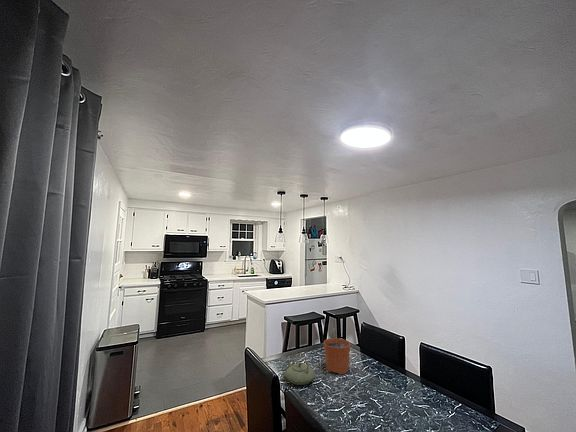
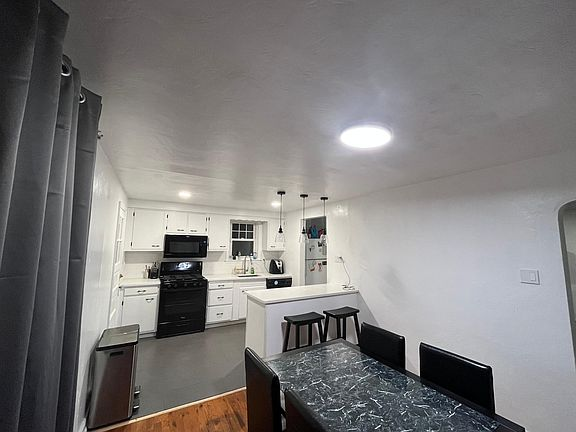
- teapot (298, 365)
- plant pot (337, 349)
